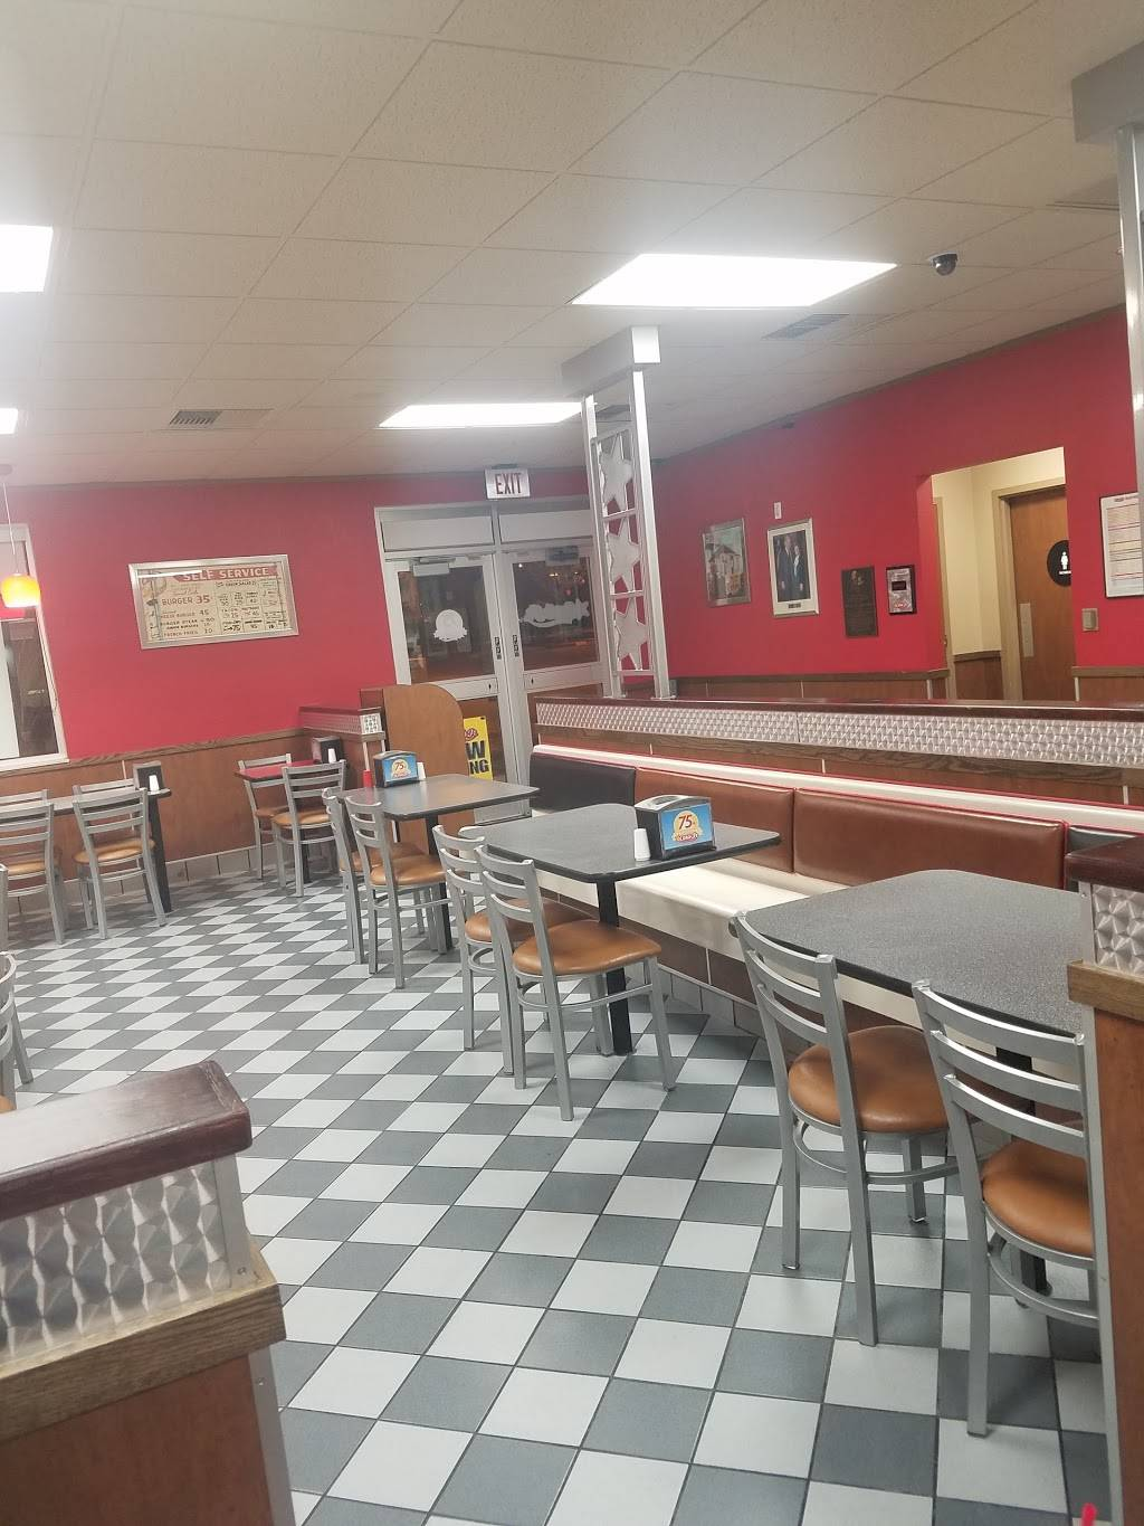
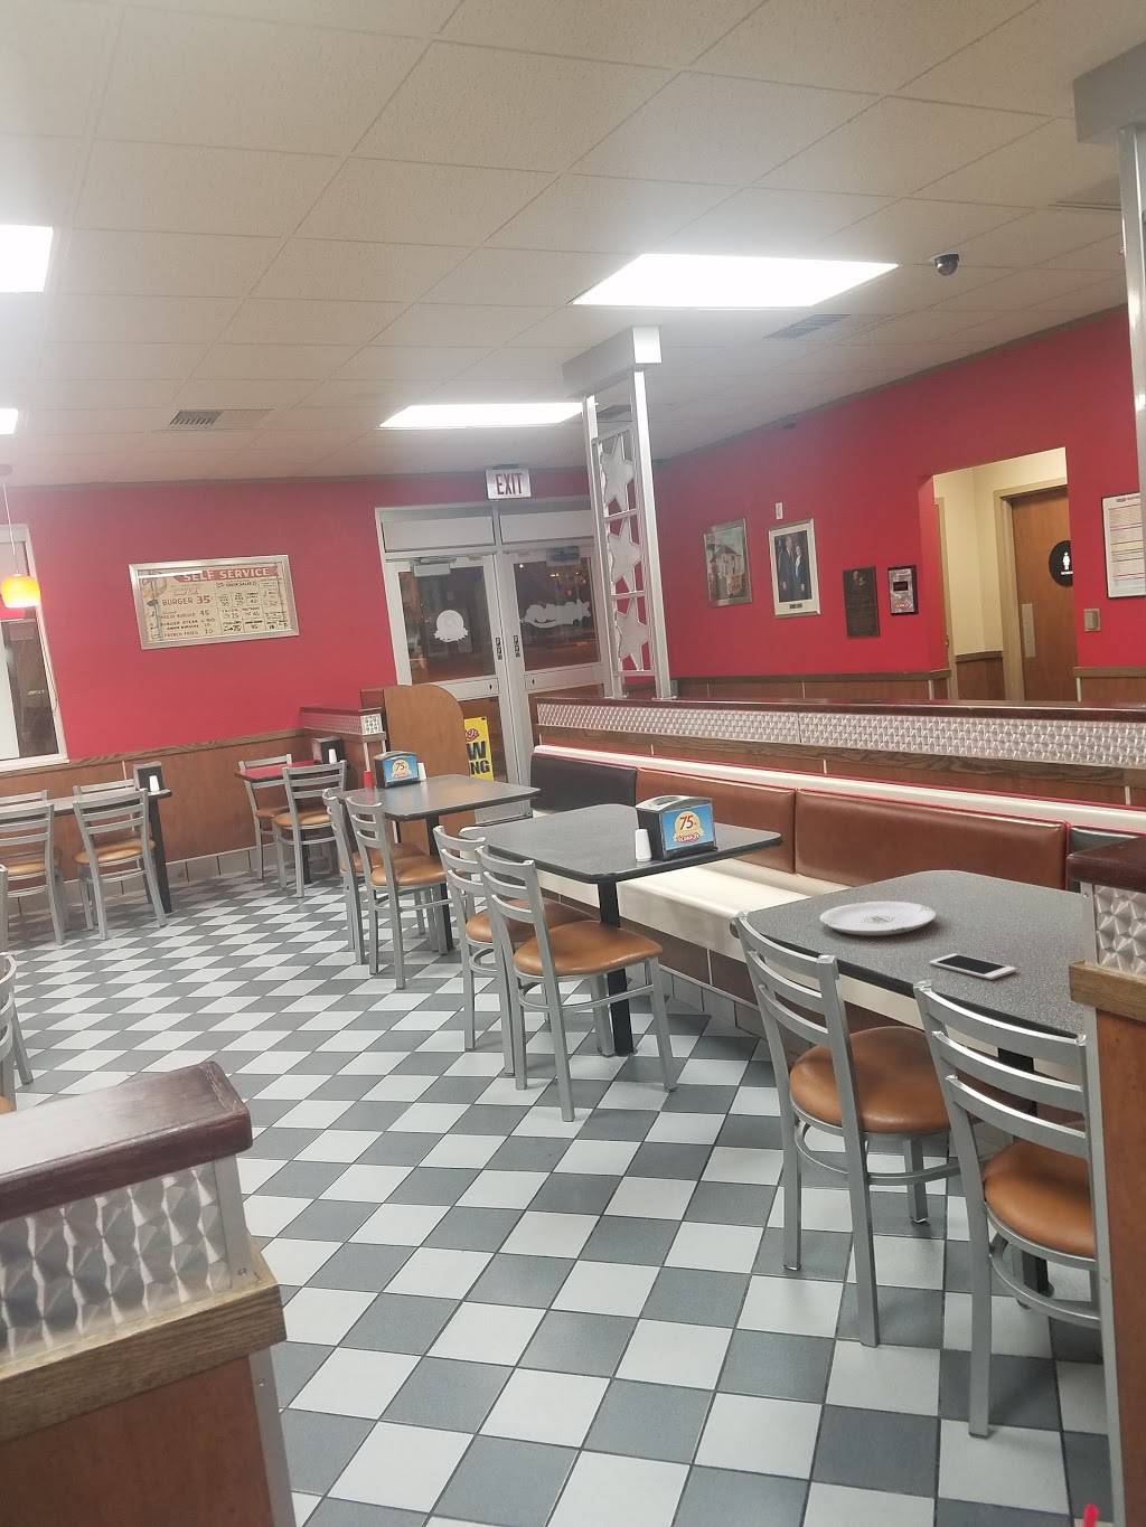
+ cell phone (971, 965)
+ plate (878, 919)
